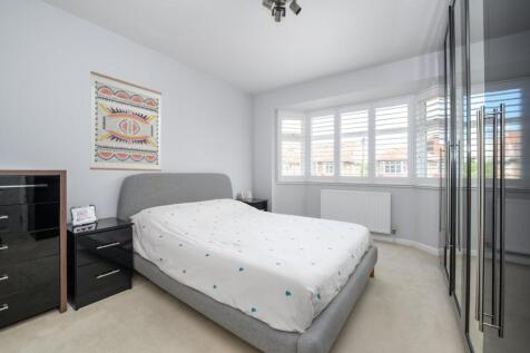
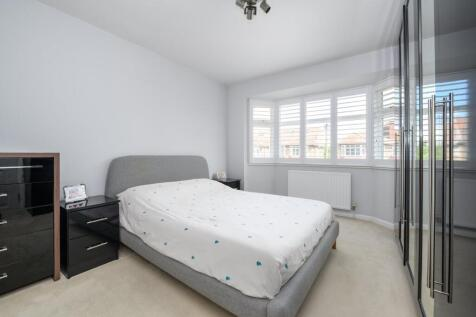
- wall art (129, 127)
